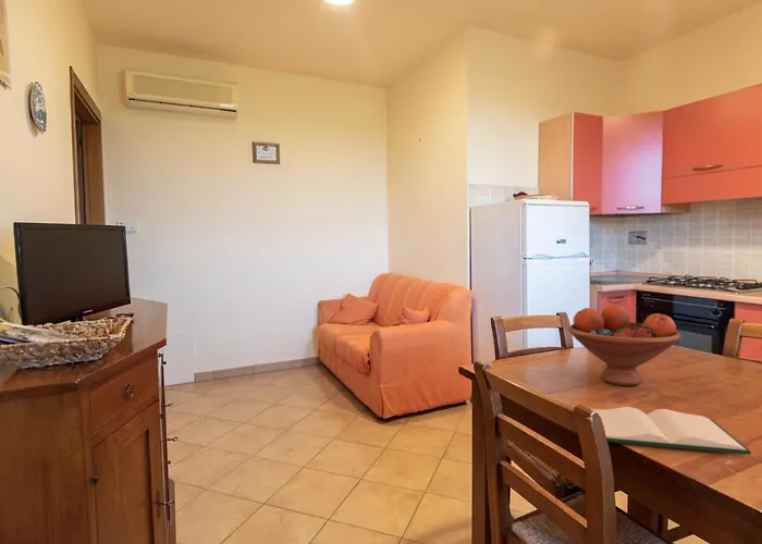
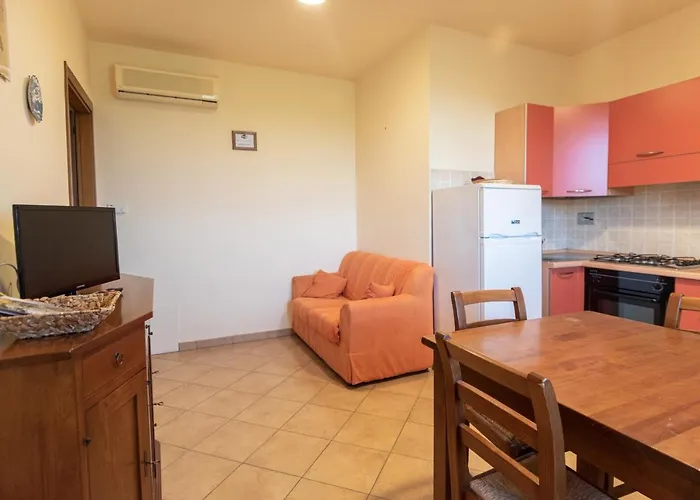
- hardback book (657, 425)
- fruit bowl (620, 345)
